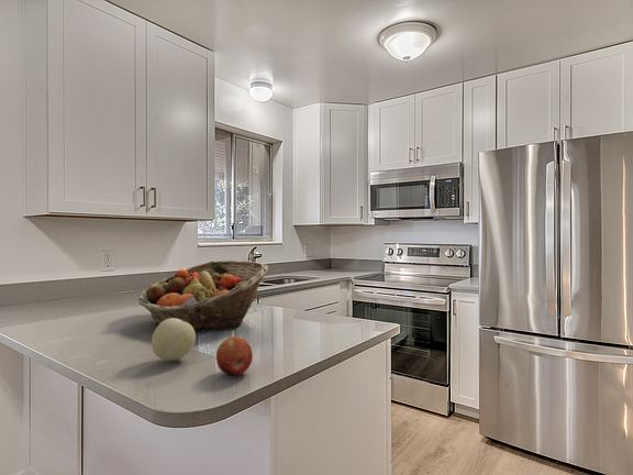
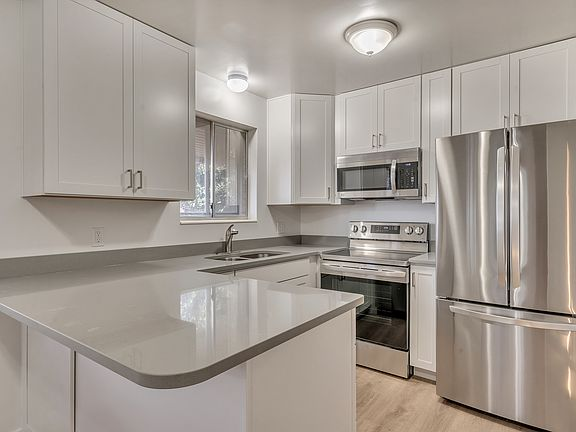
- fruit basket (204, 291)
- apple (234, 355)
- fruit (174, 339)
